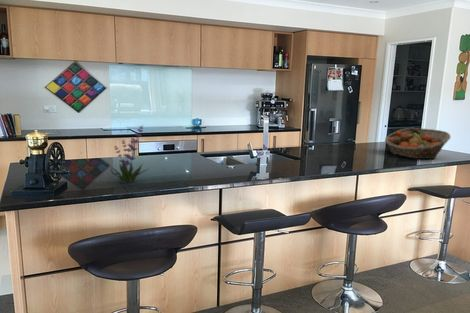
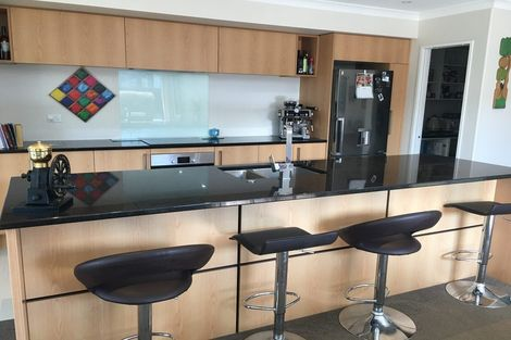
- plant (127, 154)
- fruit basket (415, 142)
